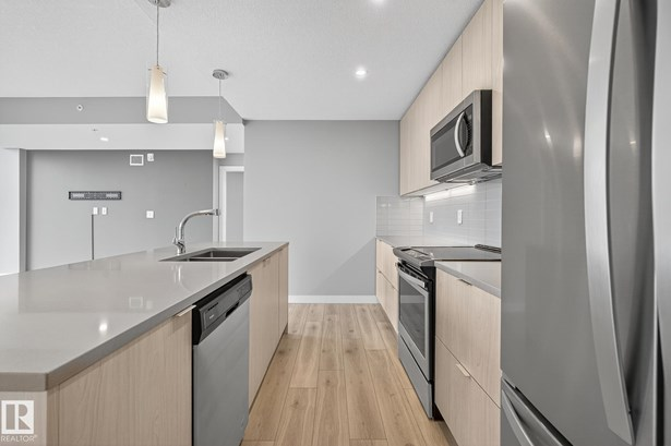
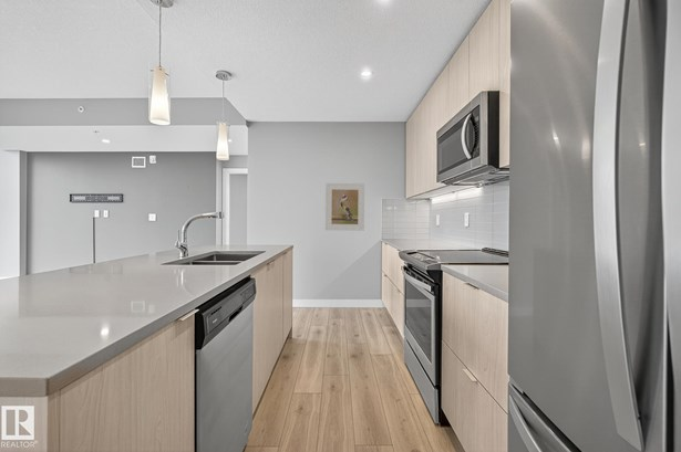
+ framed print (344, 207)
